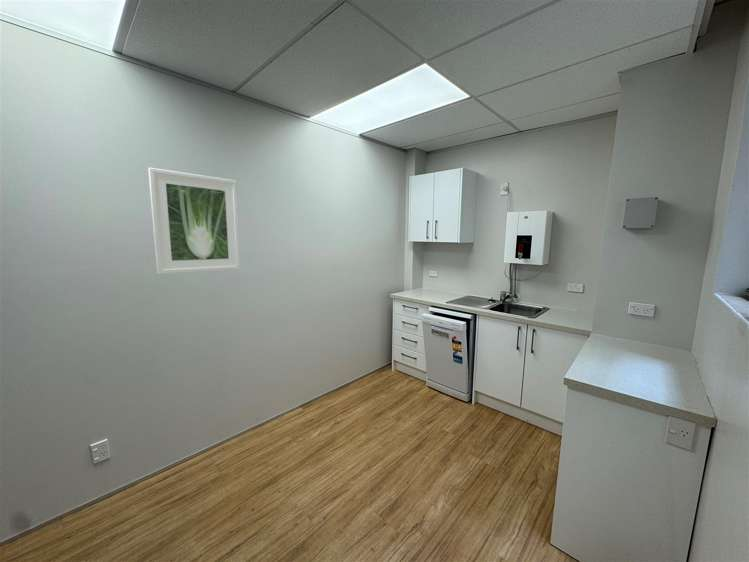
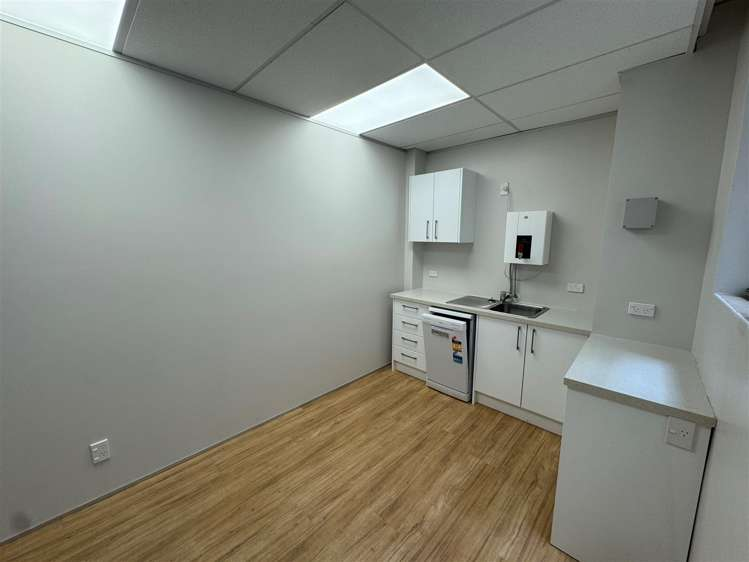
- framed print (199, 224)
